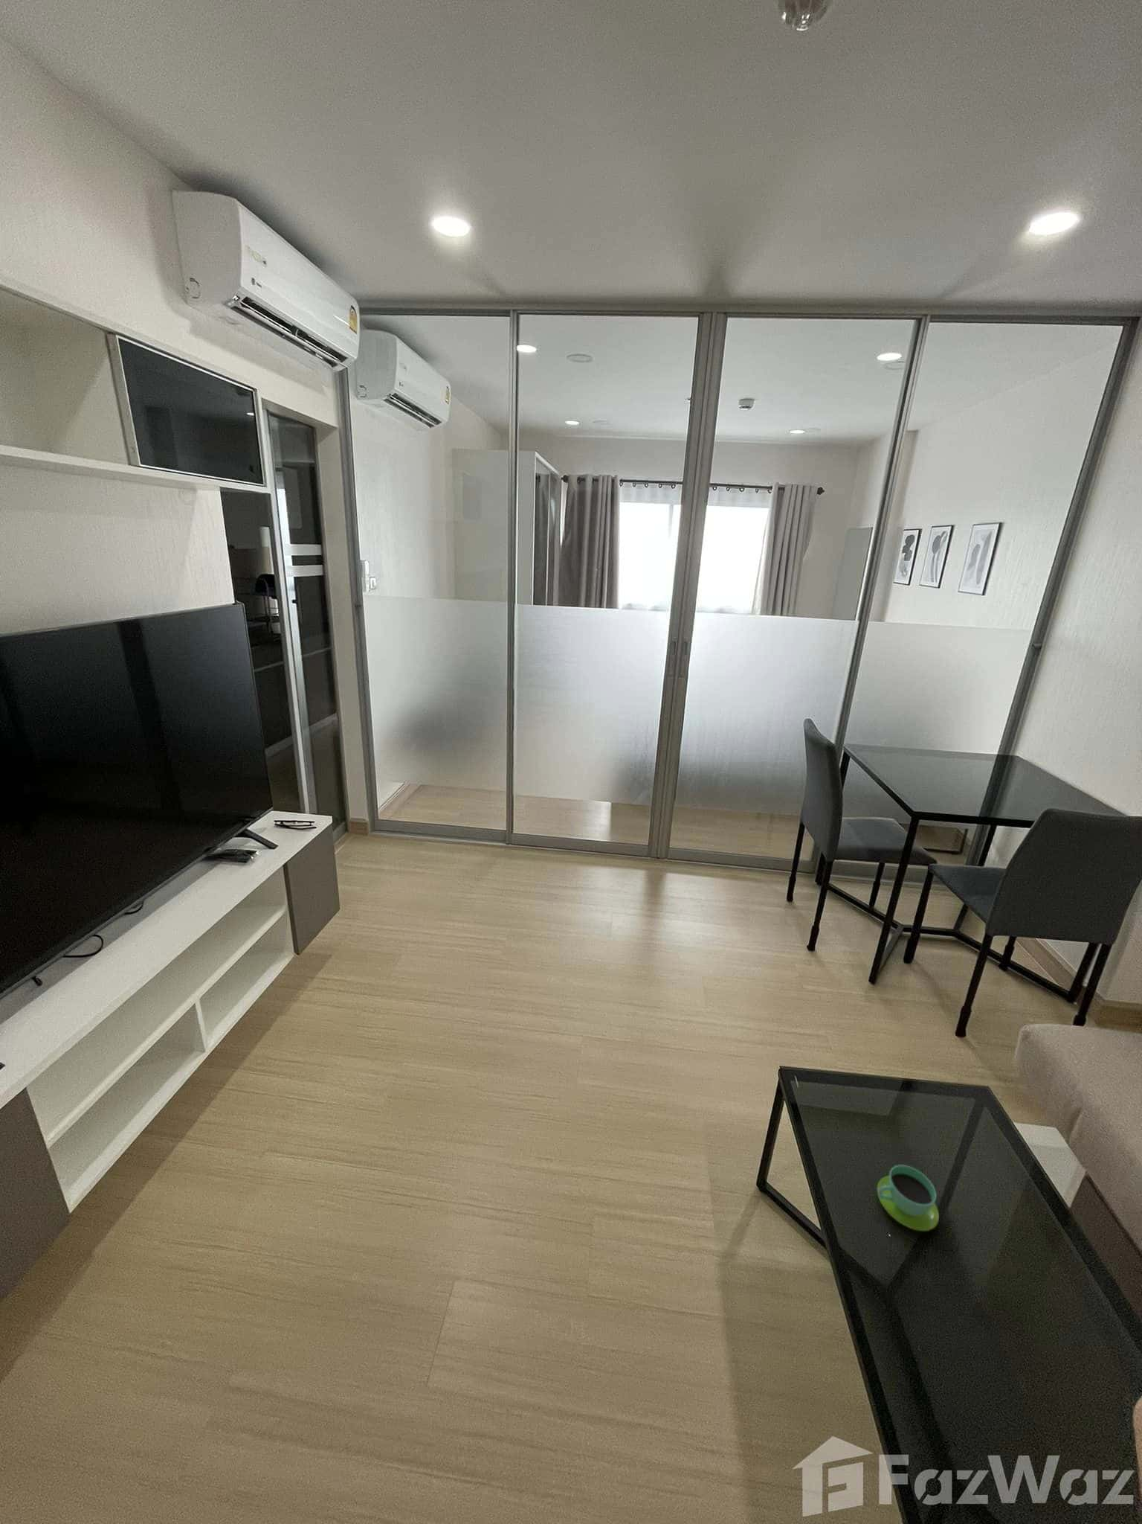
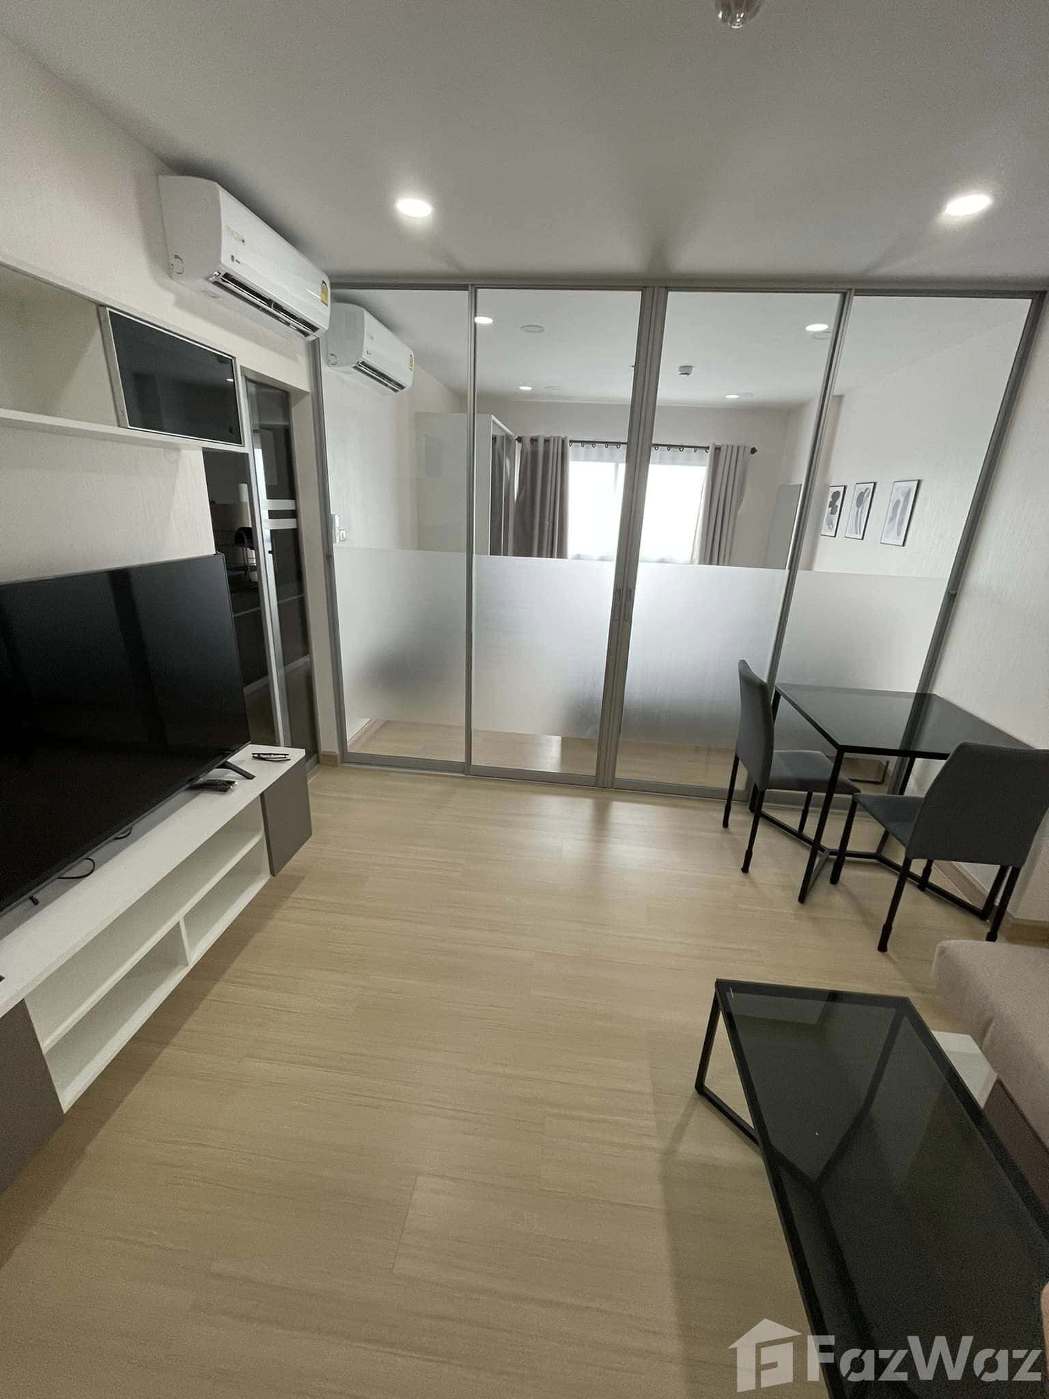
- cup (908, 1194)
